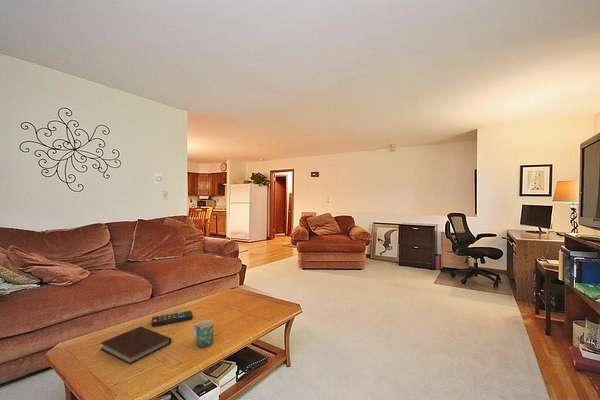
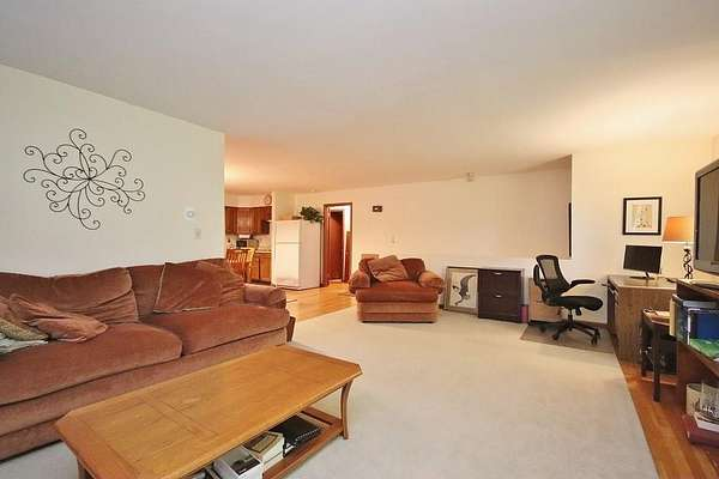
- remote control (172, 317)
- notebook (136, 343)
- mug (202, 332)
